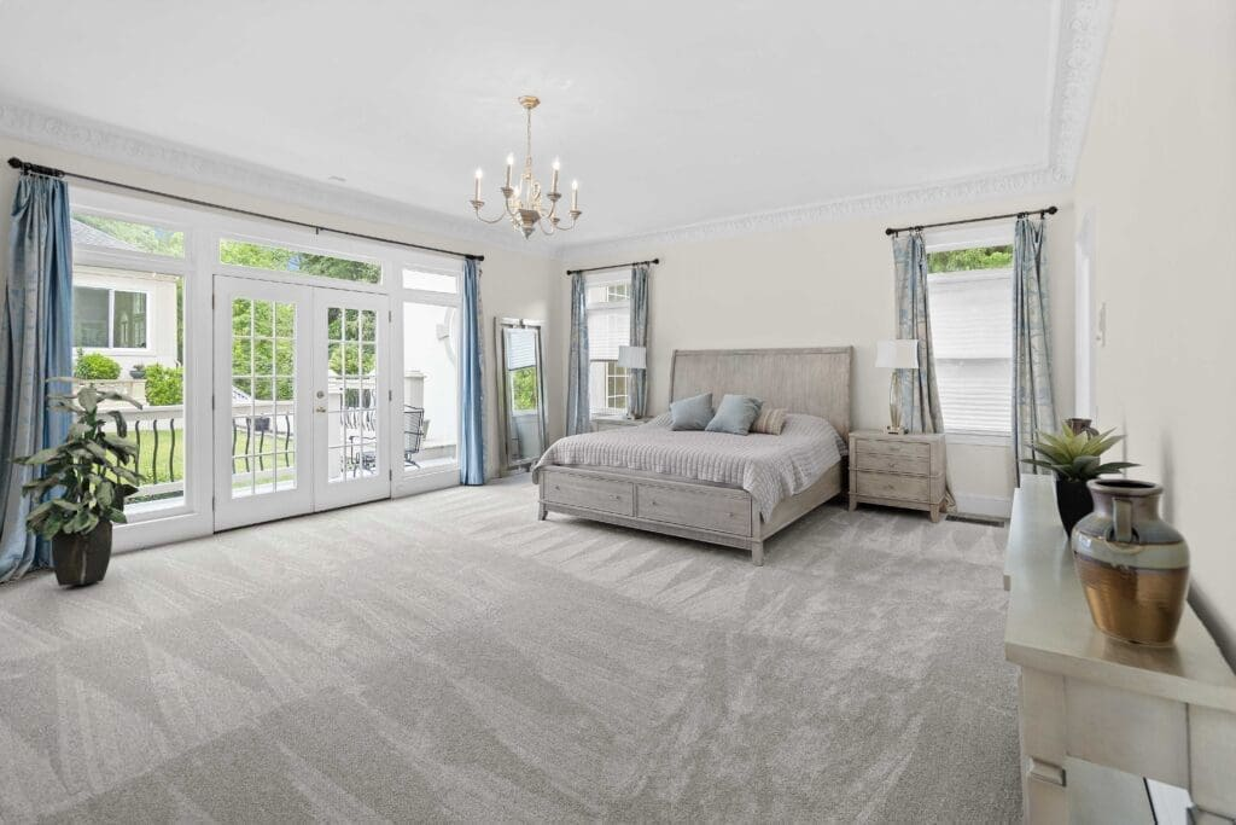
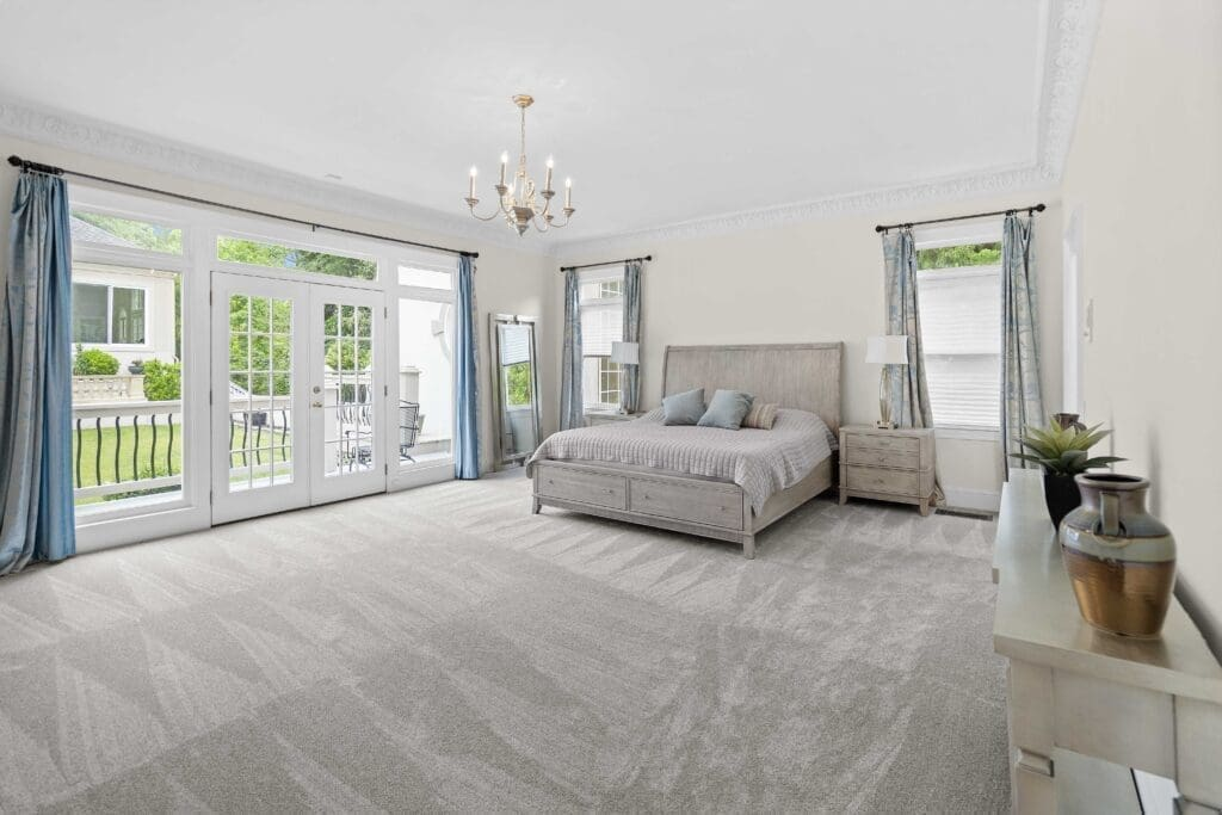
- indoor plant (77, 480)
